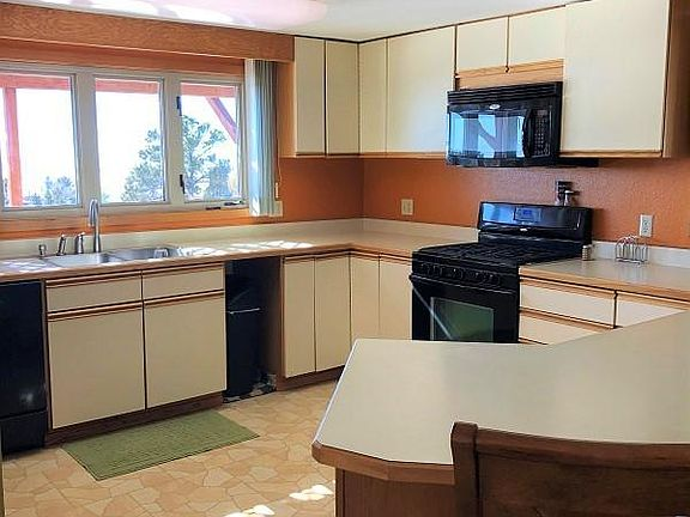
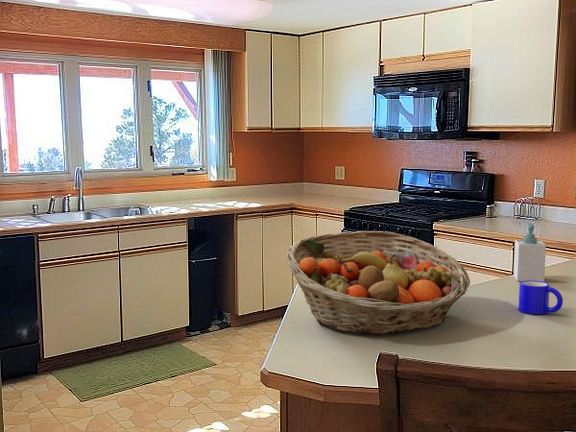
+ fruit basket (377, 279)
+ soap bottle (529, 251)
+ mug (541, 298)
